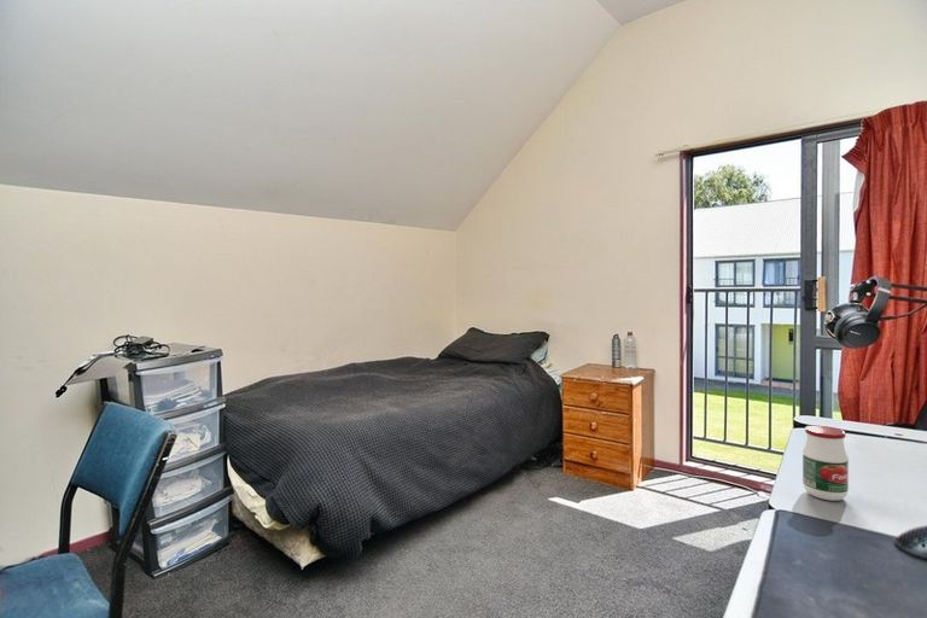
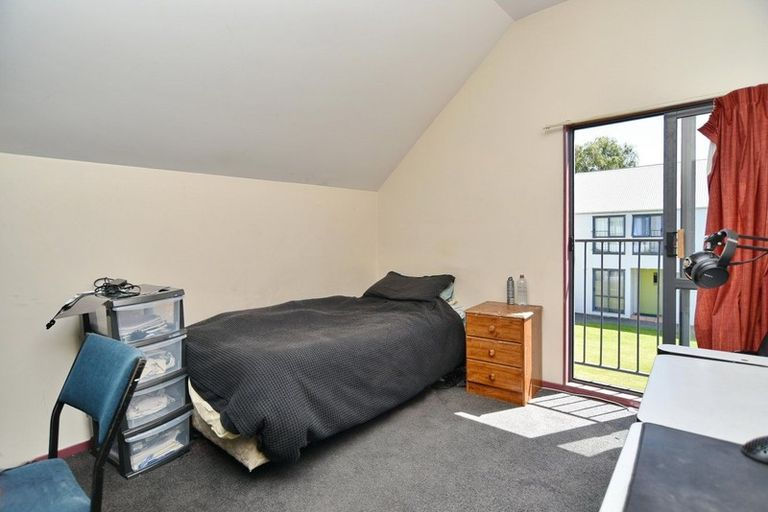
- jar (824, 462)
